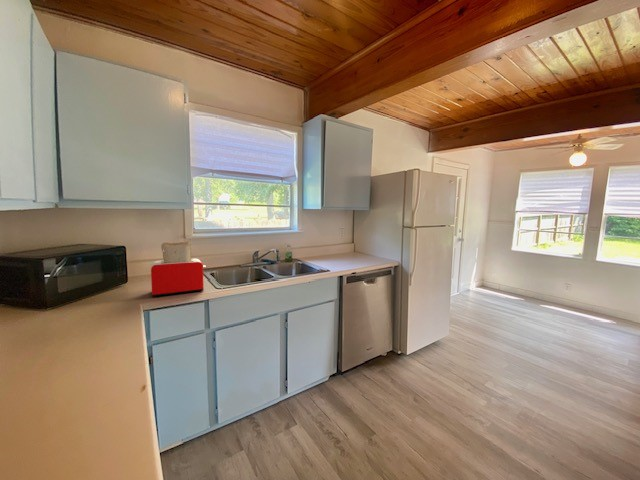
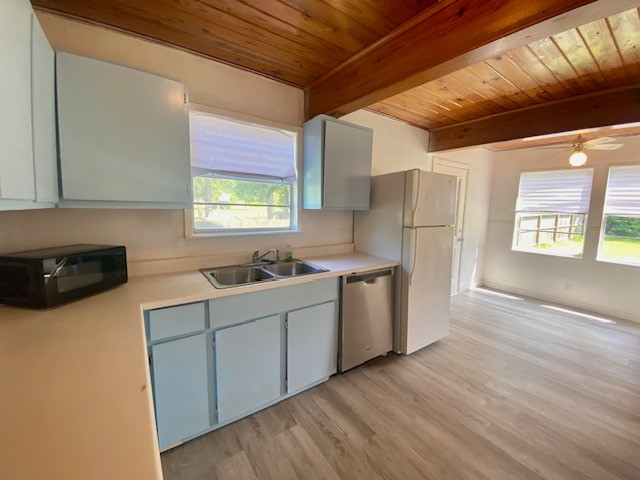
- toaster (179, 266)
